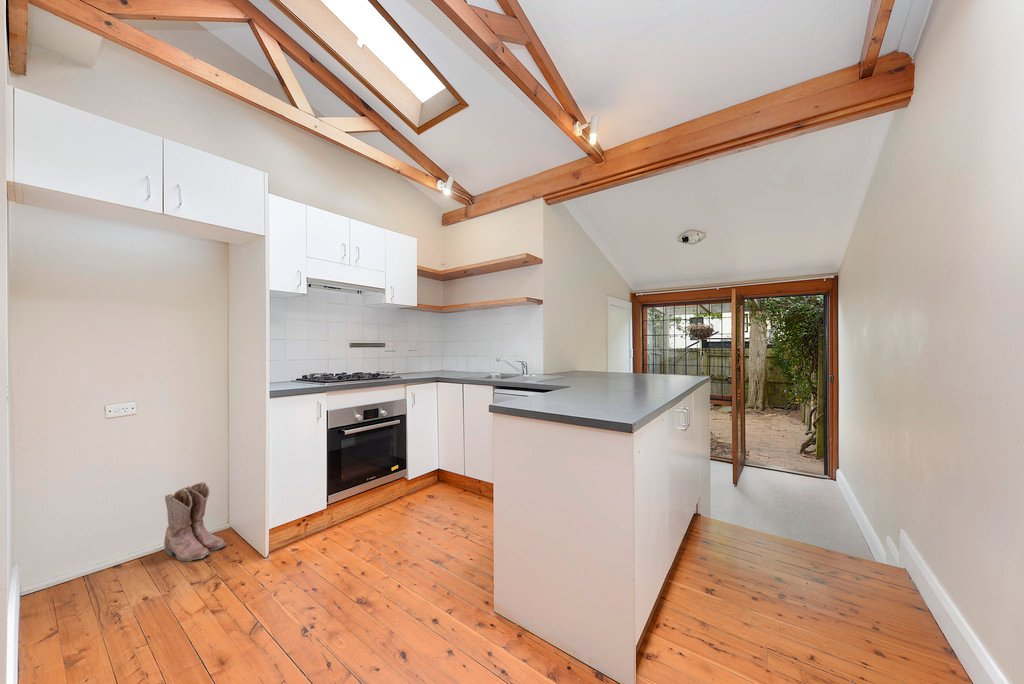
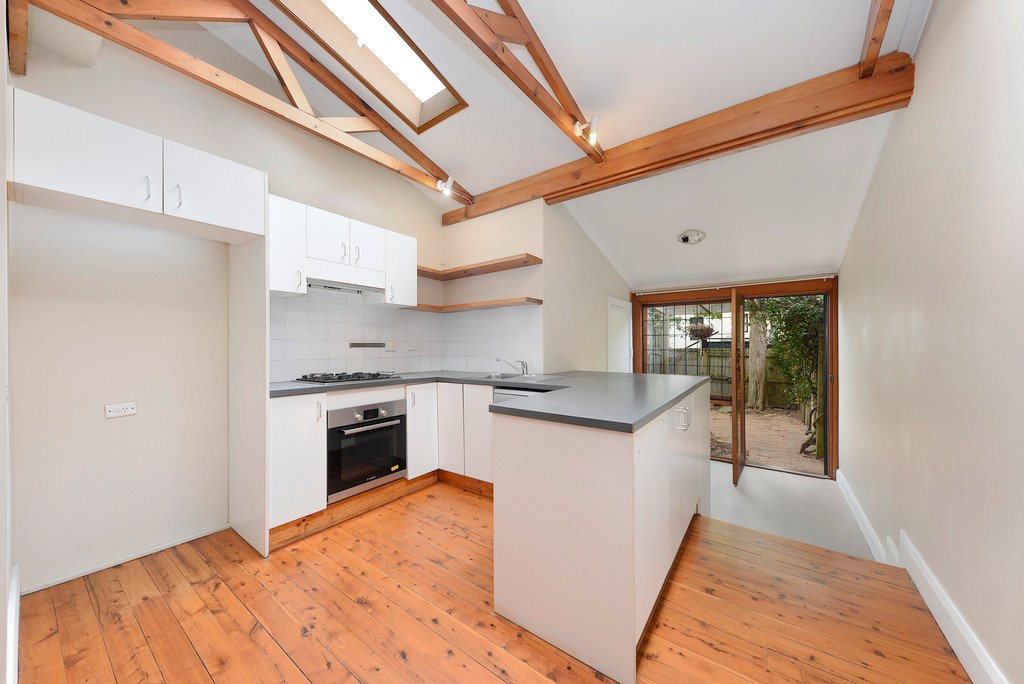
- boots (195, 518)
